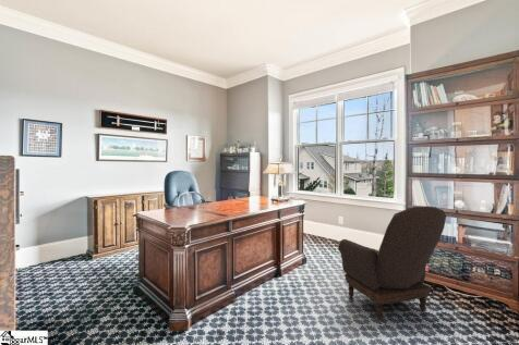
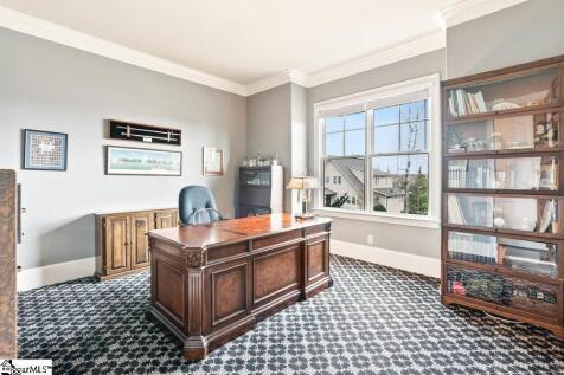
- wingback chair (394, 256)
